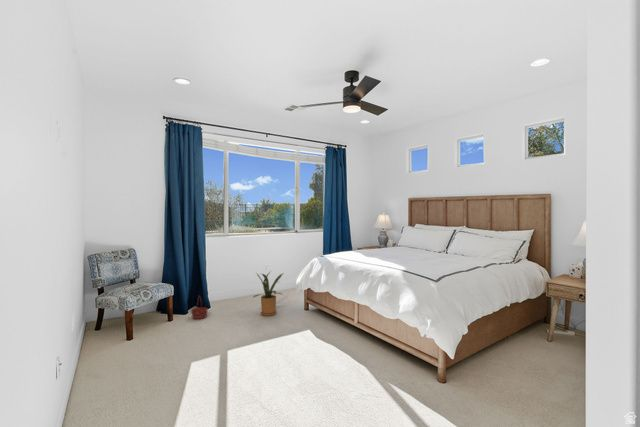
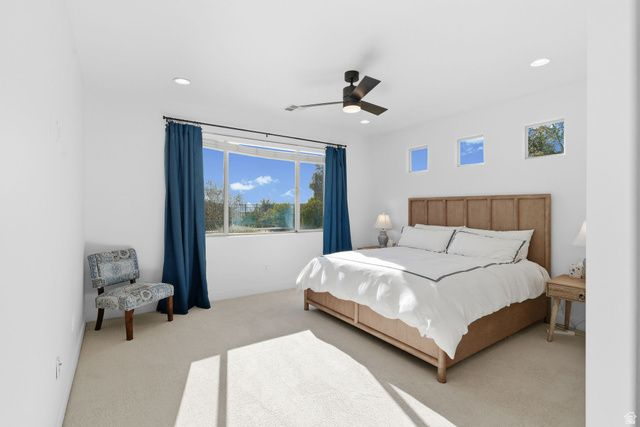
- house plant (270, 292)
- basket (199, 307)
